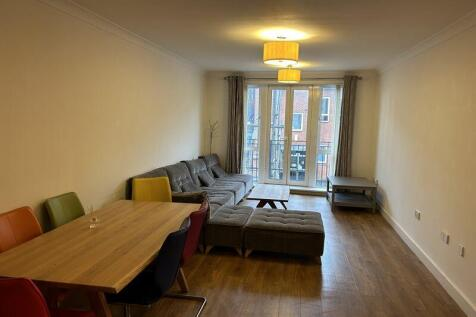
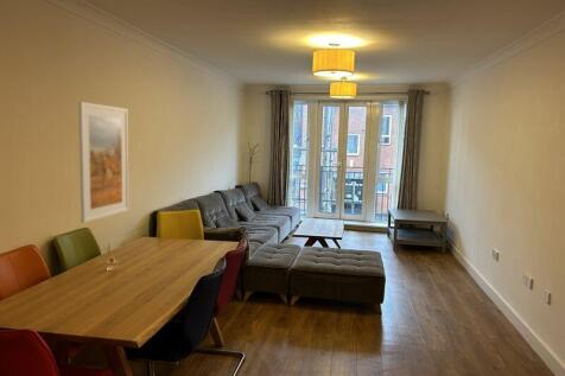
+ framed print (106, 161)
